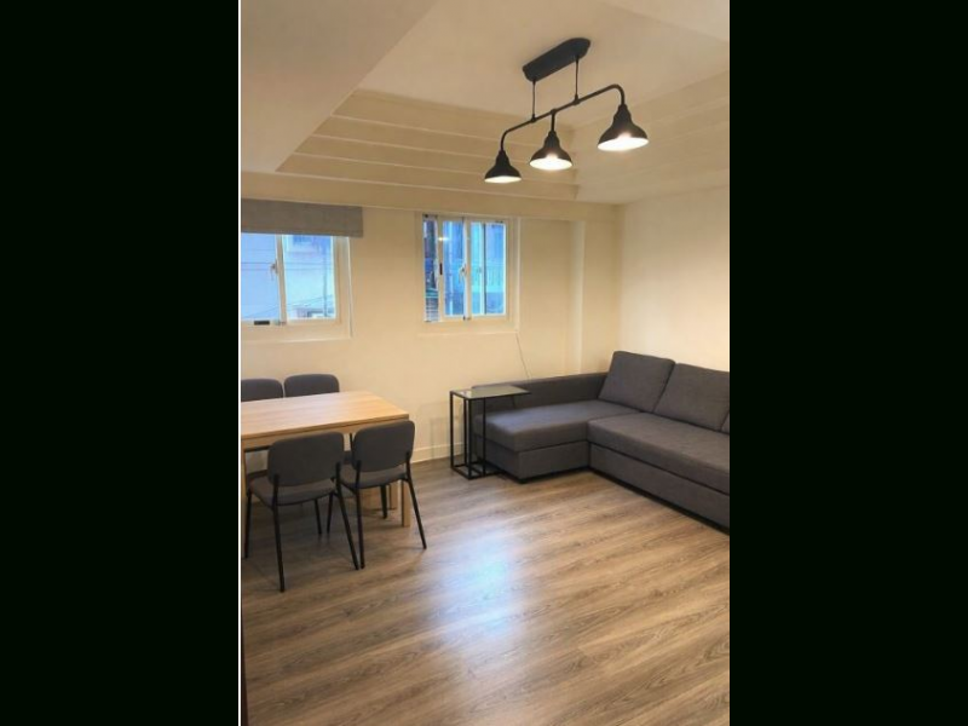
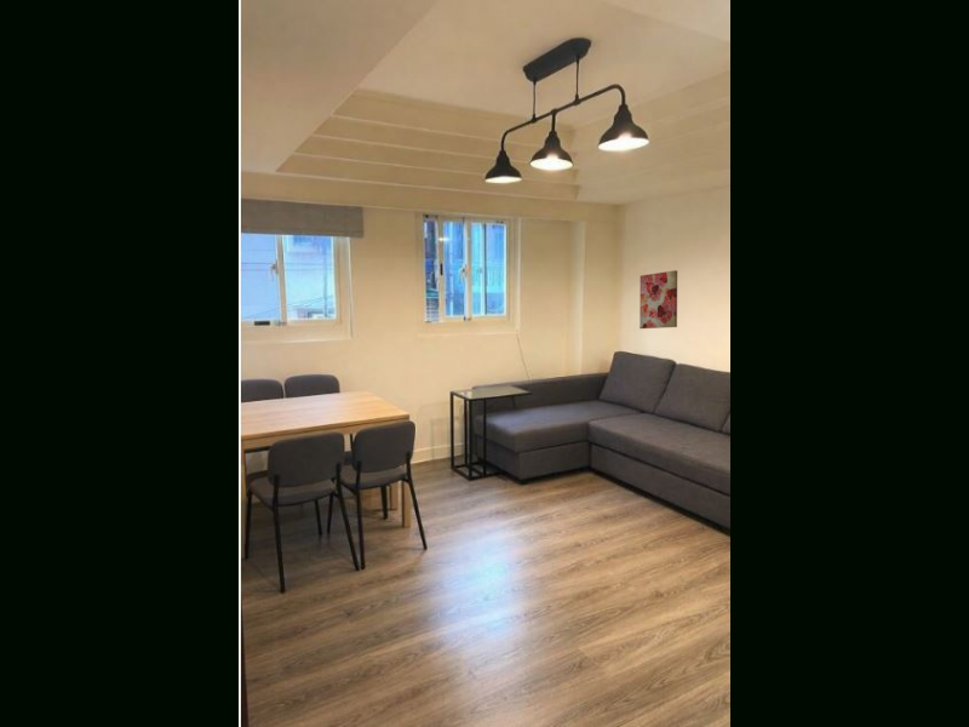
+ wall art (658, 300)
